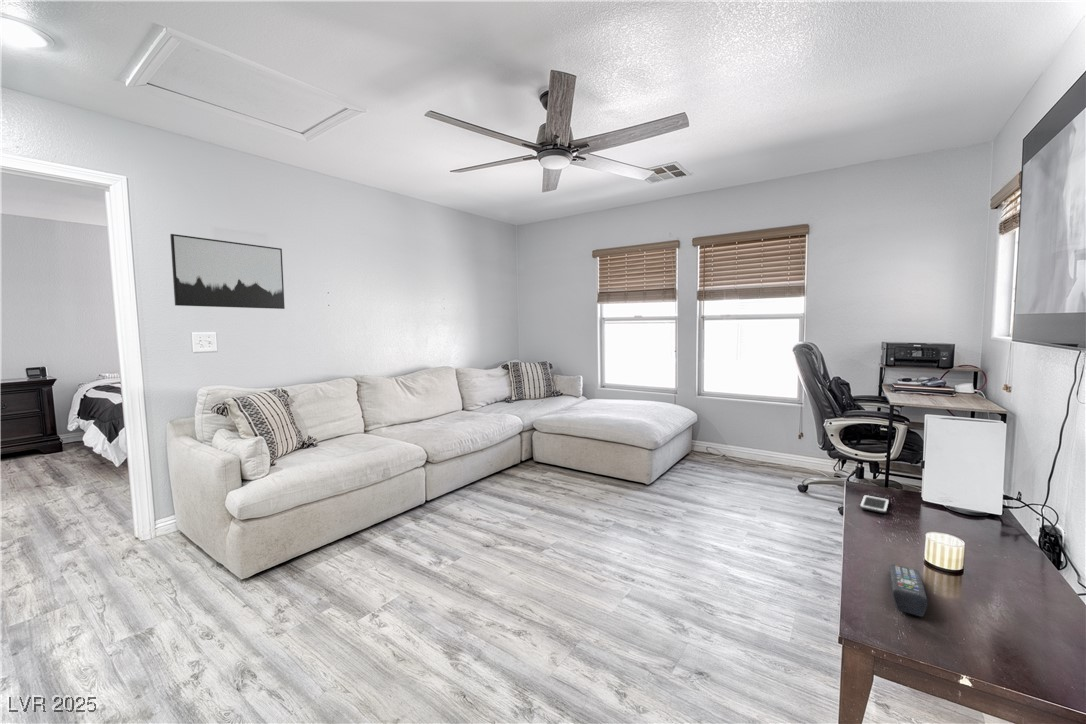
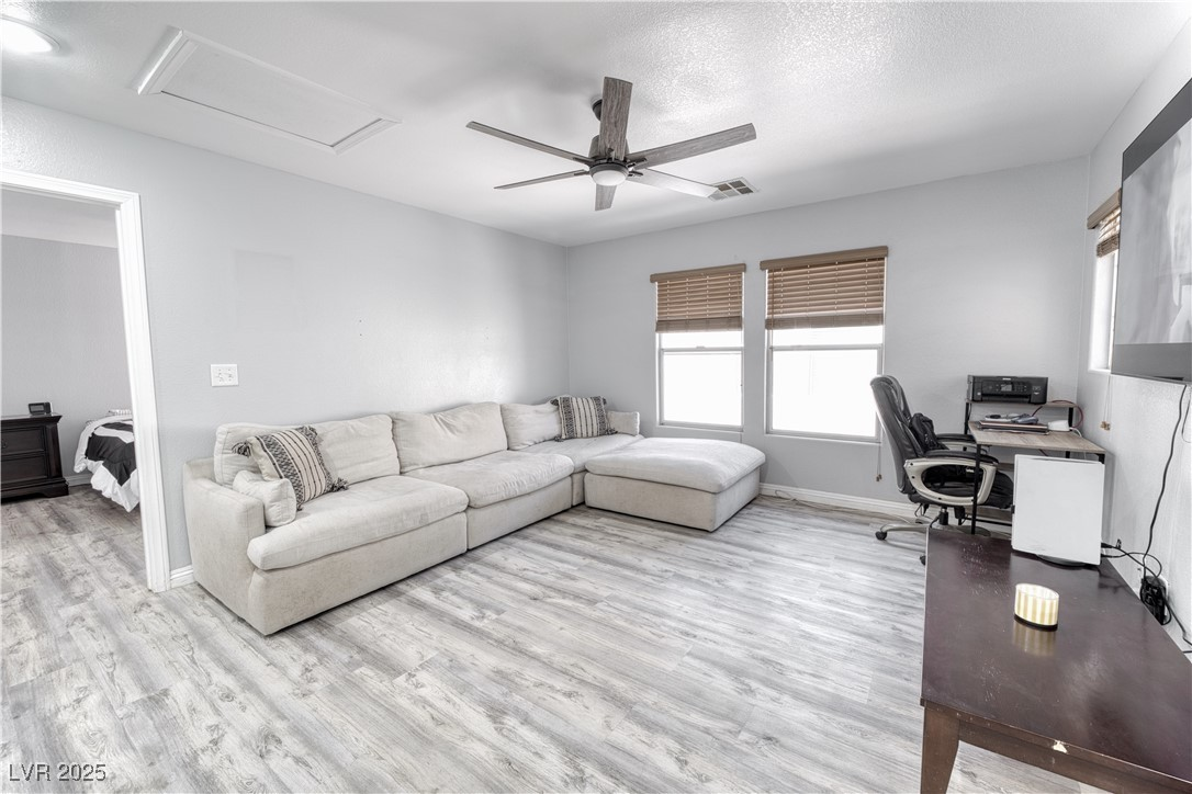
- cell phone (874, 503)
- wall art (232, 274)
- remote control (906, 585)
